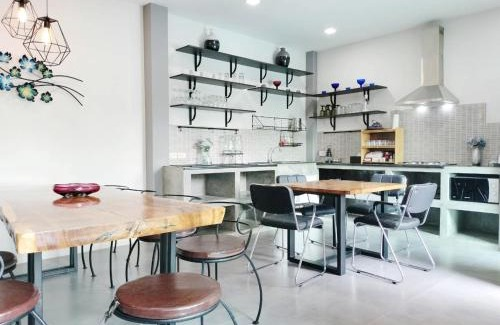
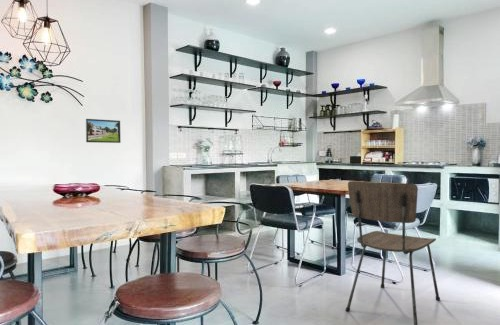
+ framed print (103, 131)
+ dining chair (395, 242)
